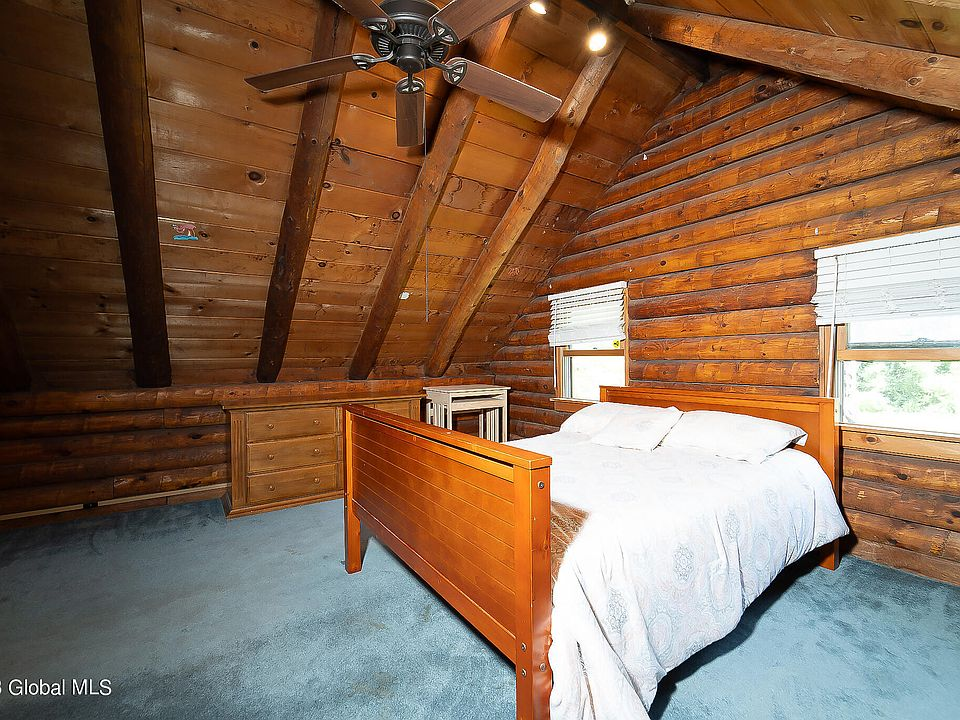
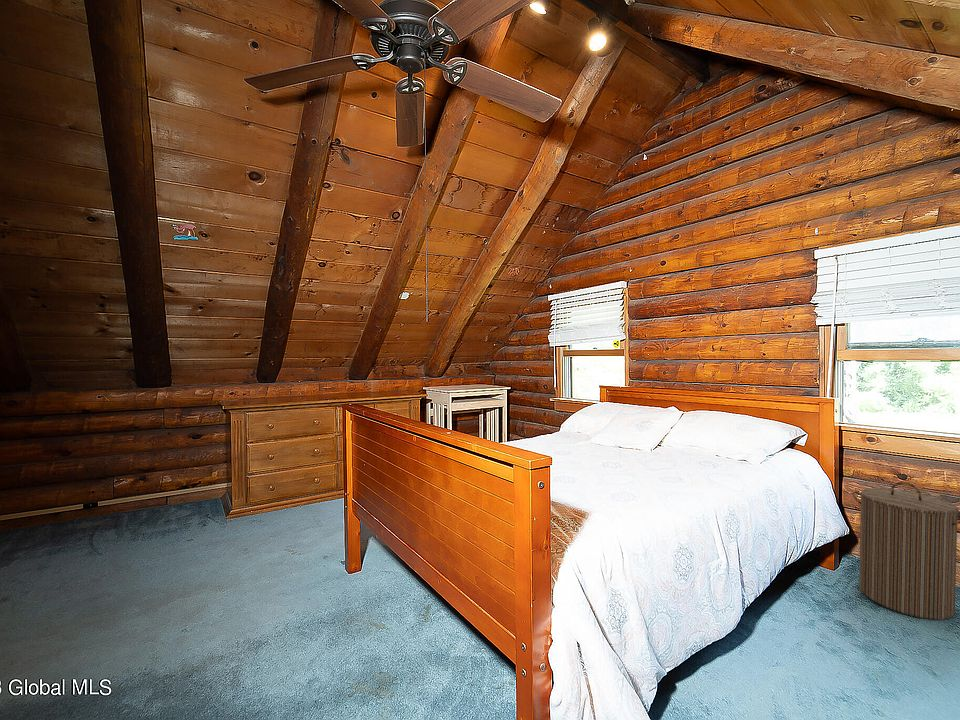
+ laundry hamper (906, 541)
